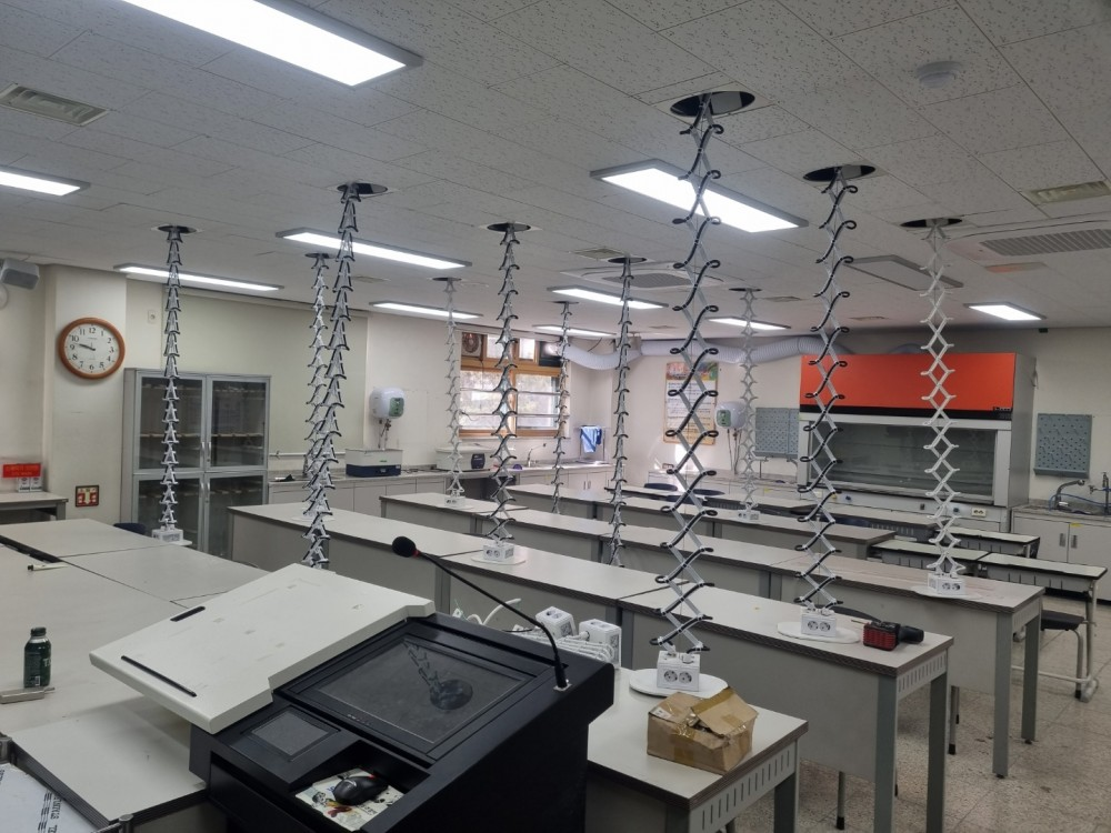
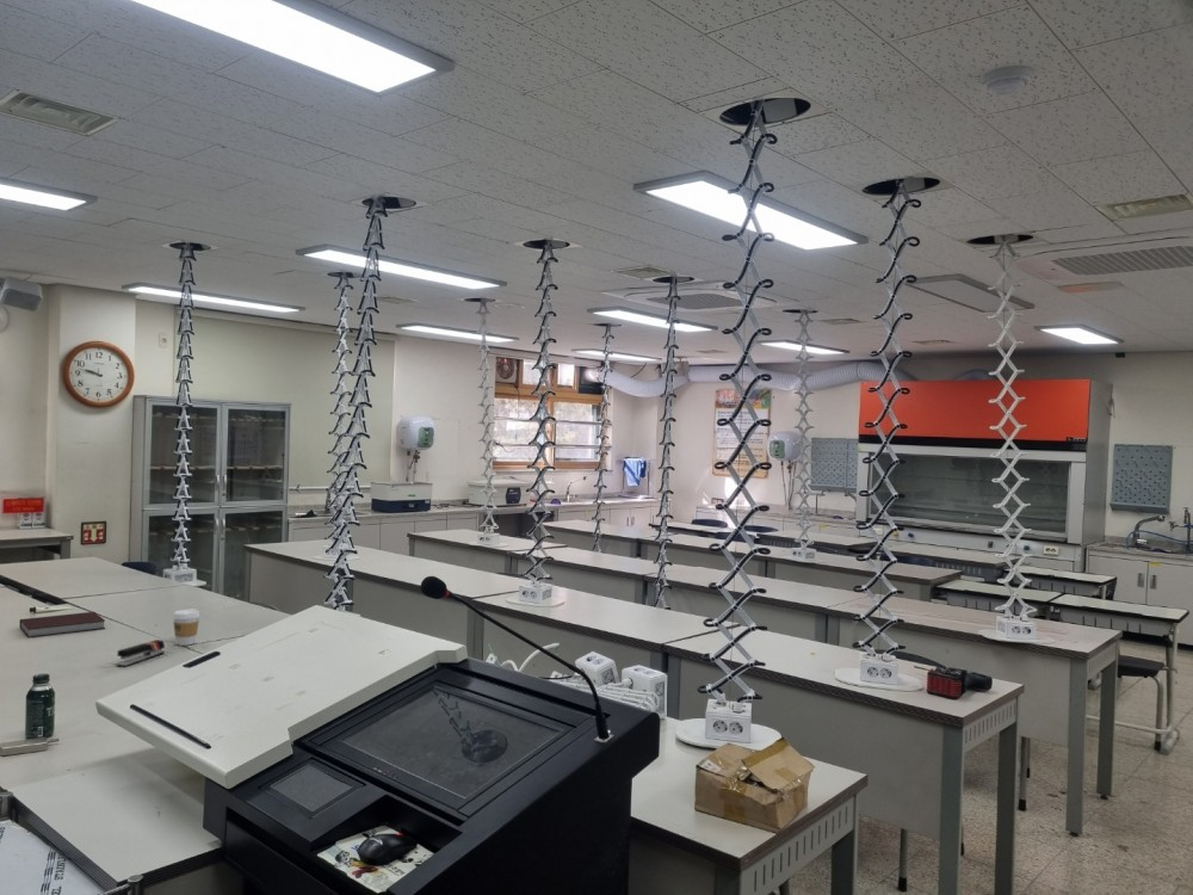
+ stapler (141, 652)
+ coffee cup (185, 626)
+ notebook (62, 623)
